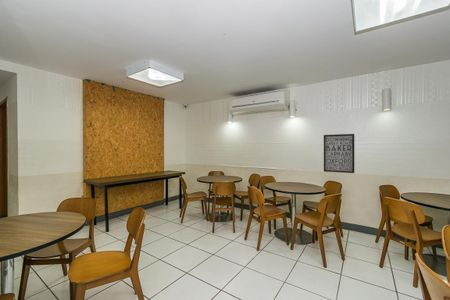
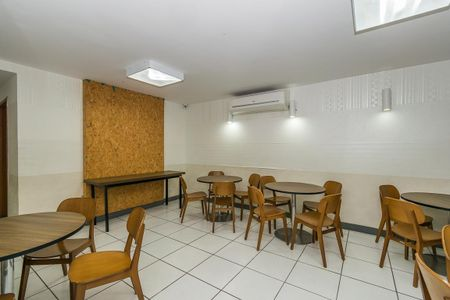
- wall art (338, 153)
